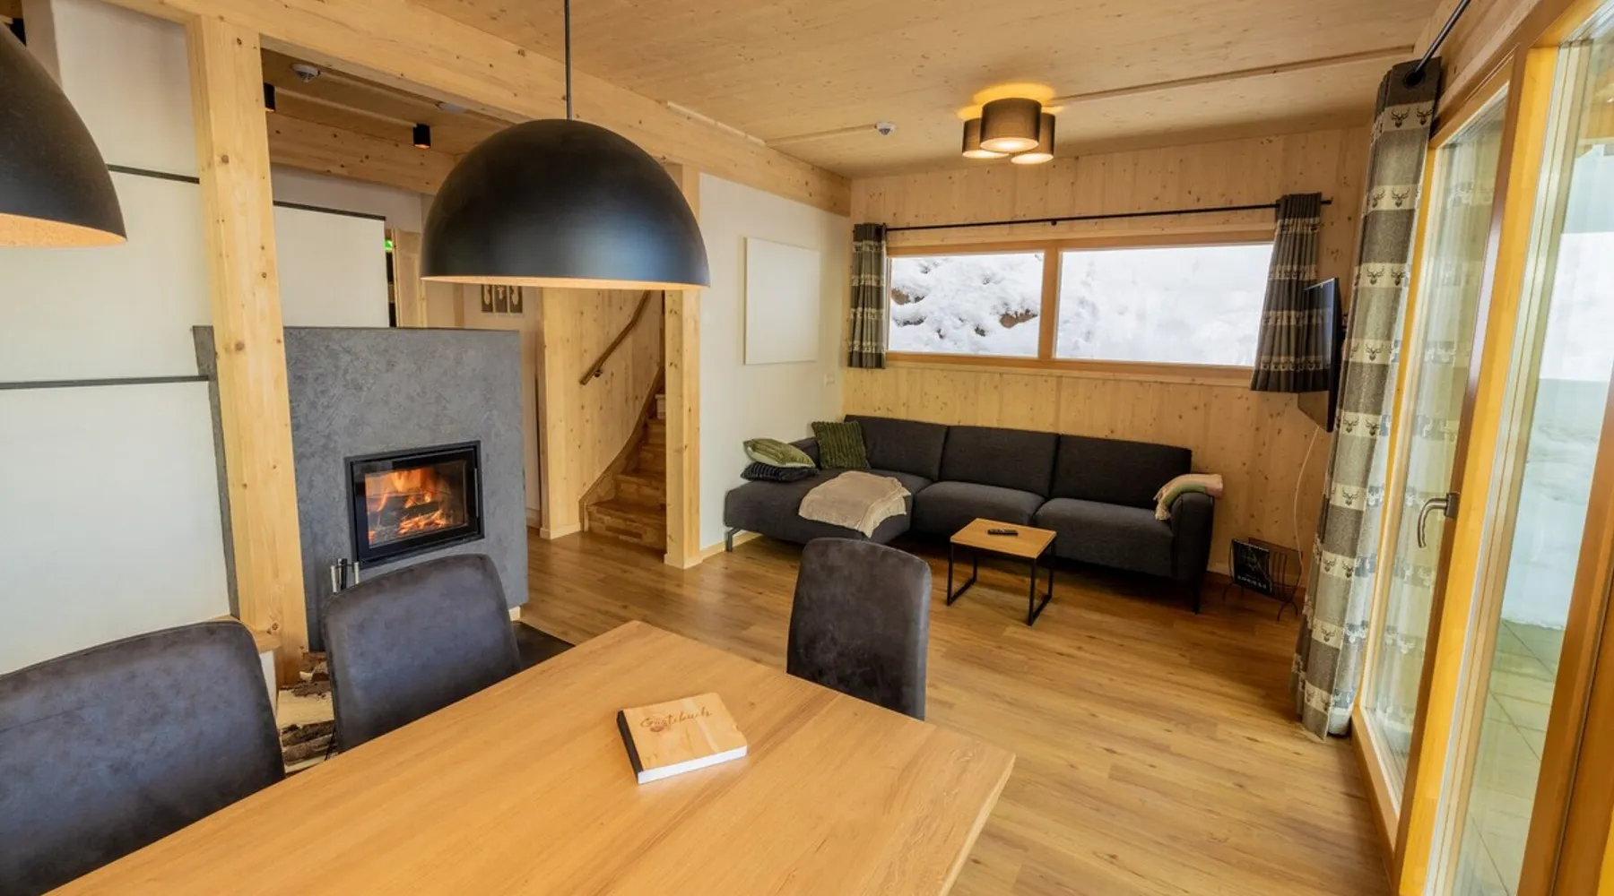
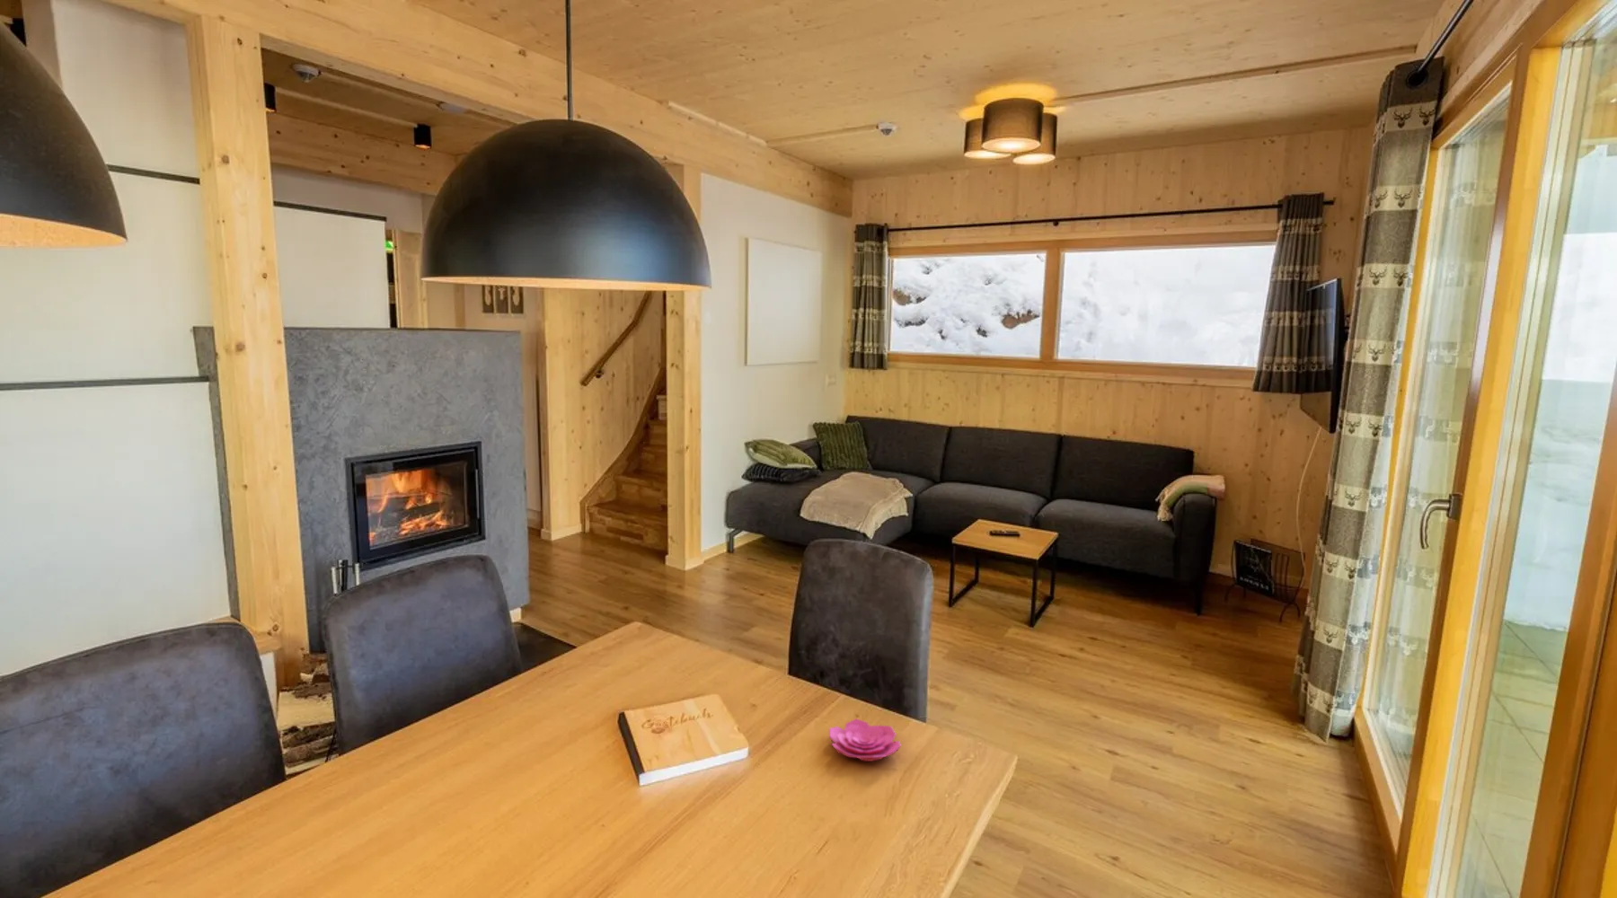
+ flower (864, 742)
